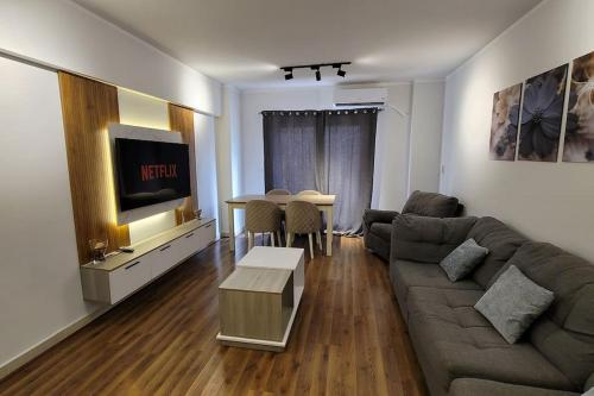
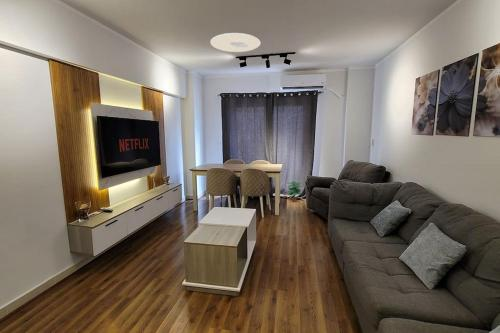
+ potted plant (294, 191)
+ ceiling light (235, 41)
